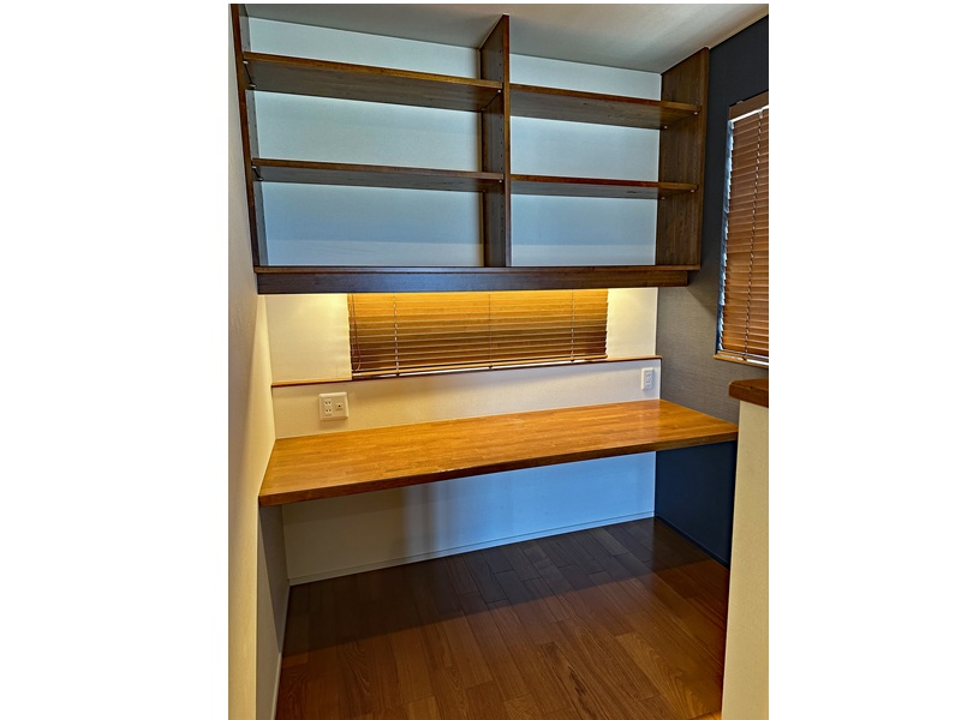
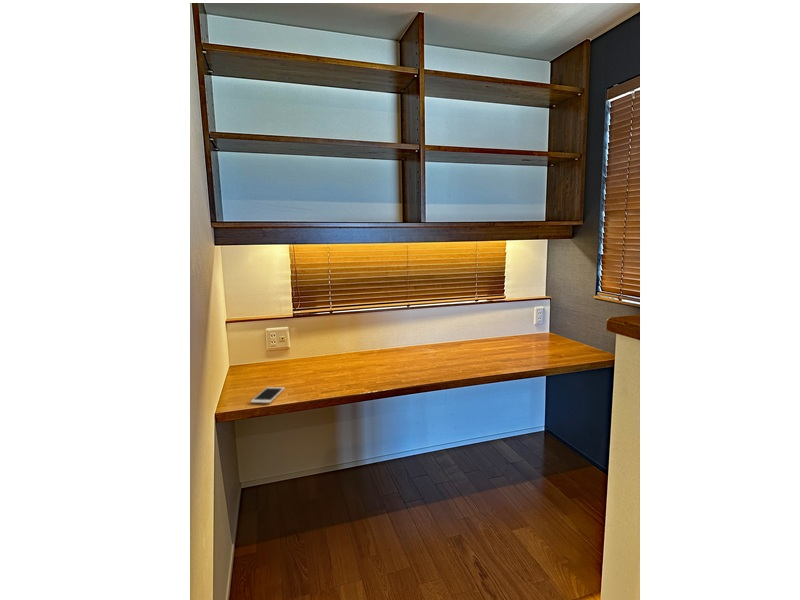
+ cell phone (268, 394)
